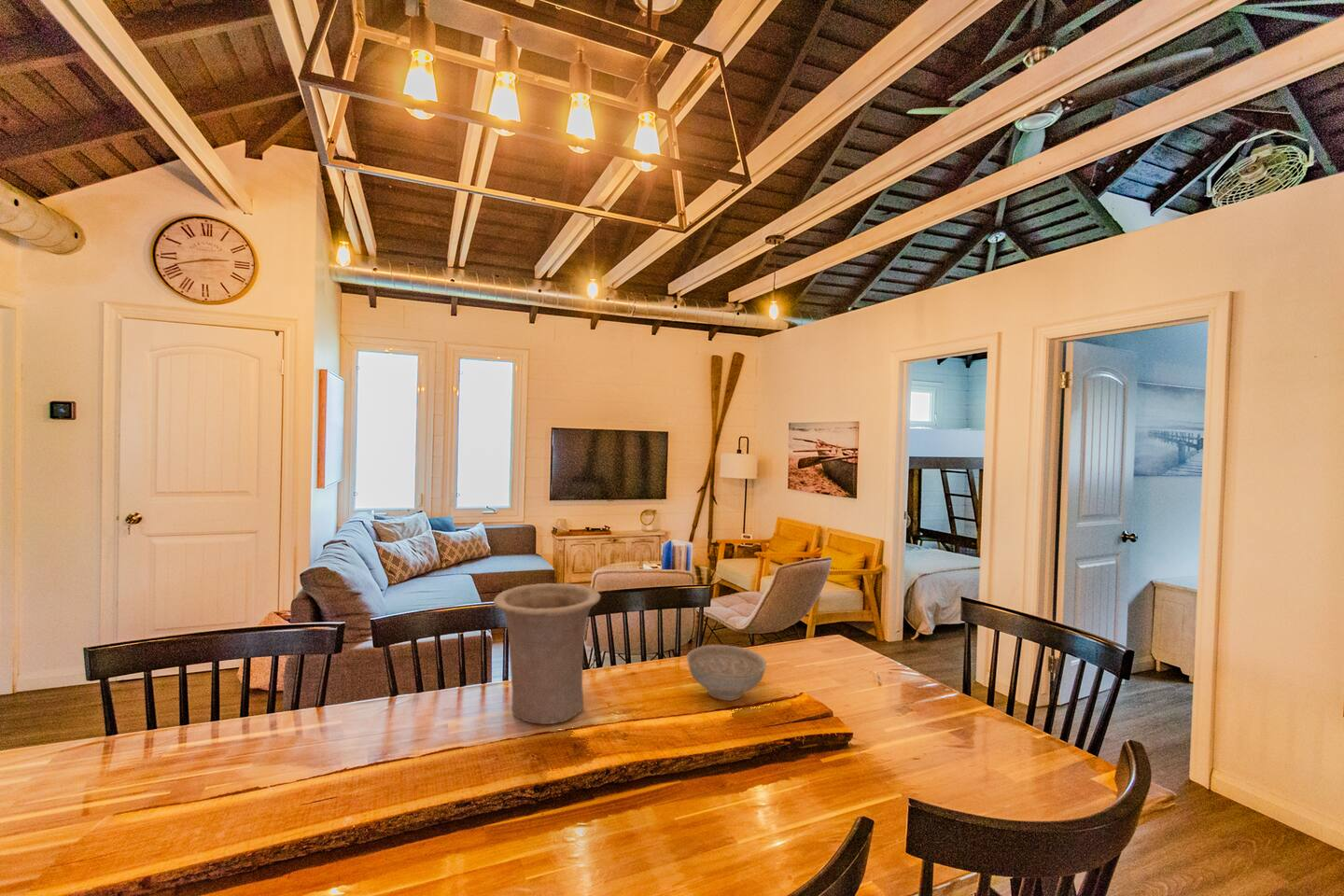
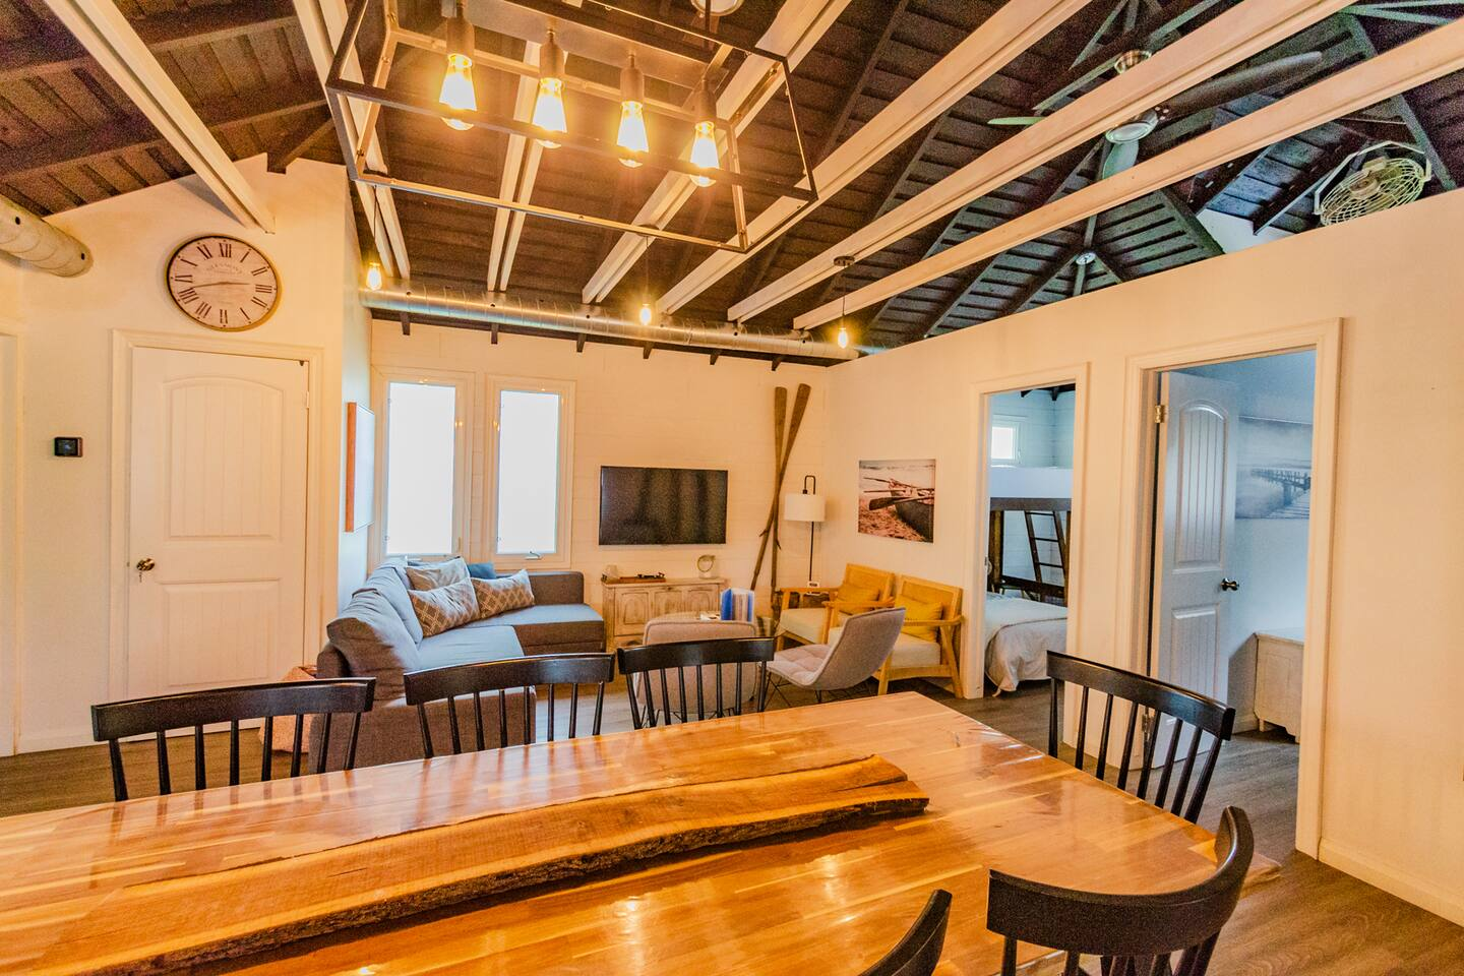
- decorative bowl (726, 676)
- vase (546, 651)
